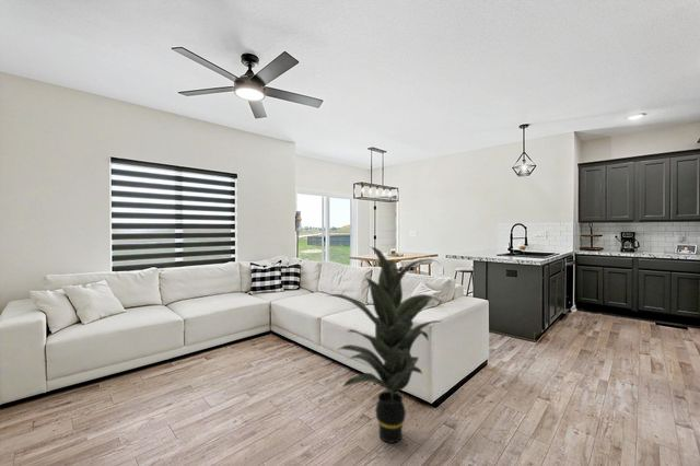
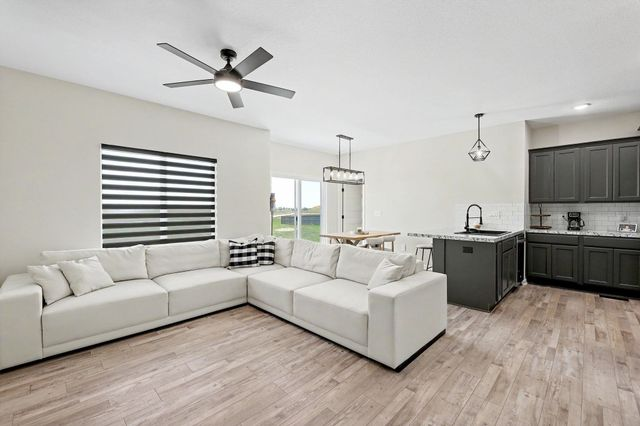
- indoor plant (387, 338)
